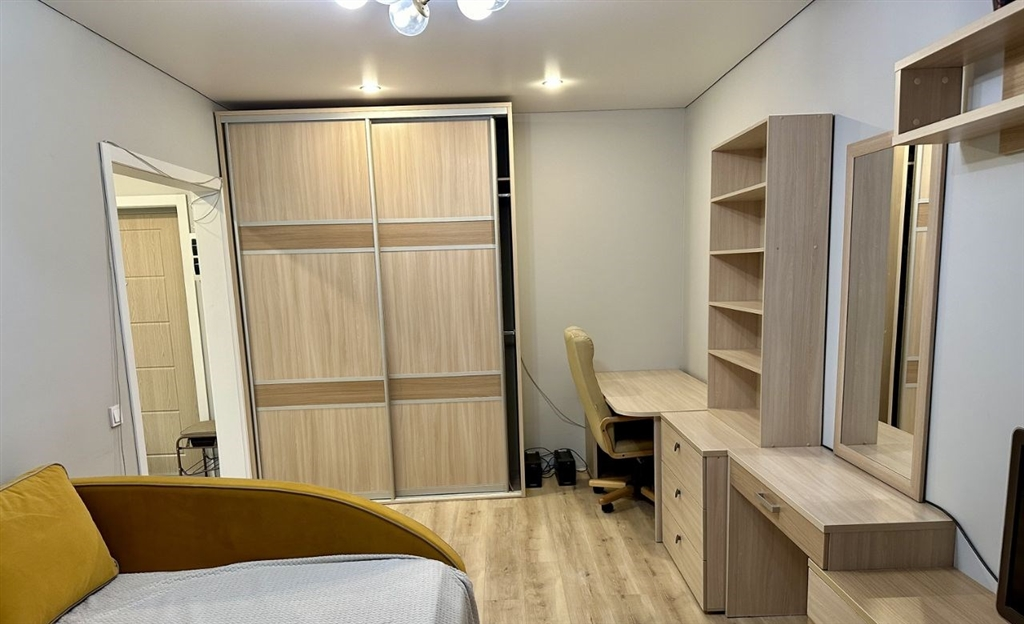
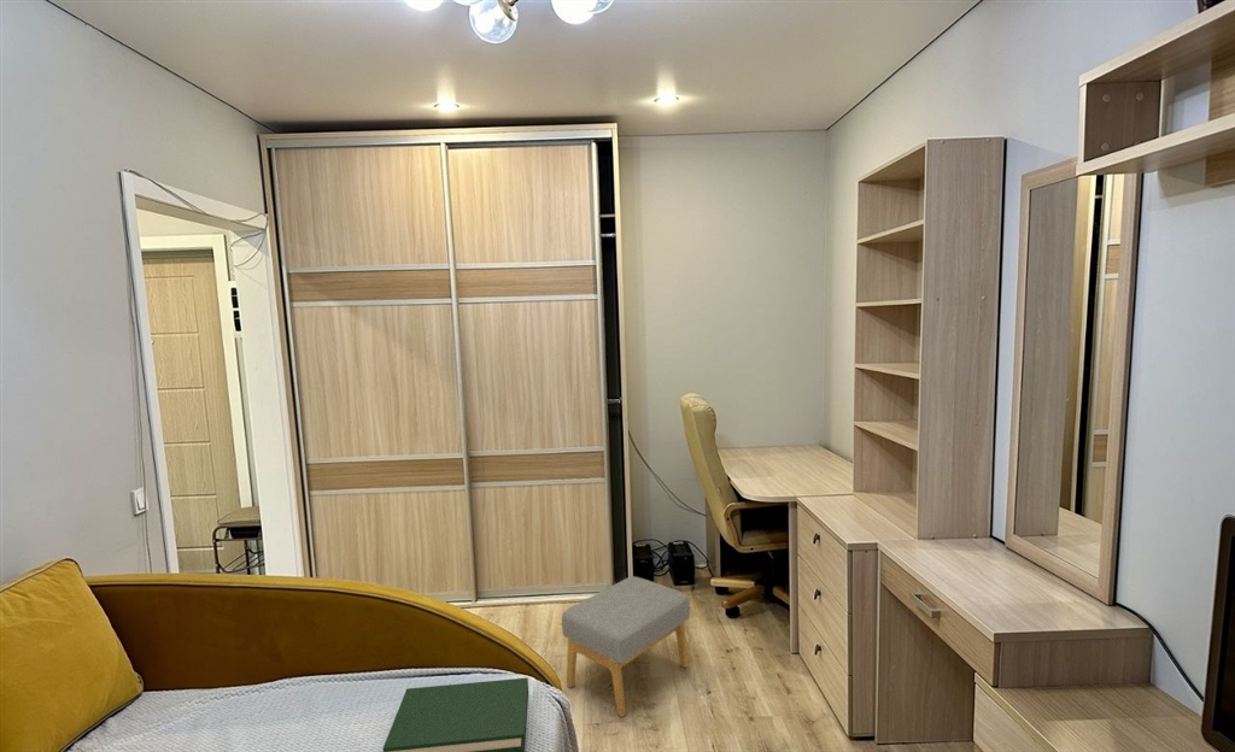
+ hardback book (462, 717)
+ footstool (627, 638)
